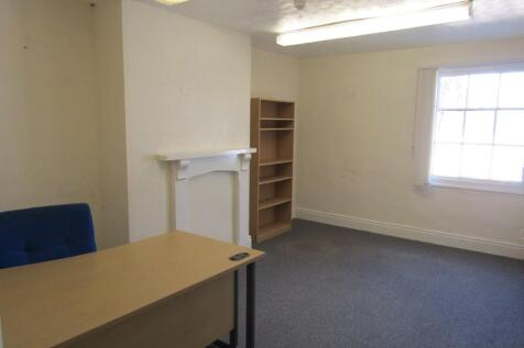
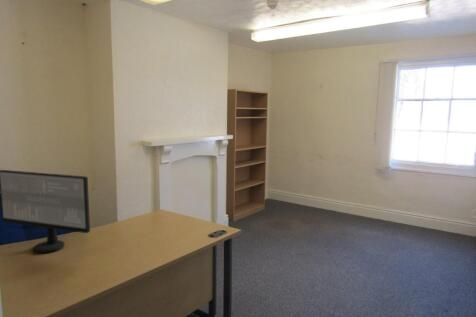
+ computer monitor (47, 210)
